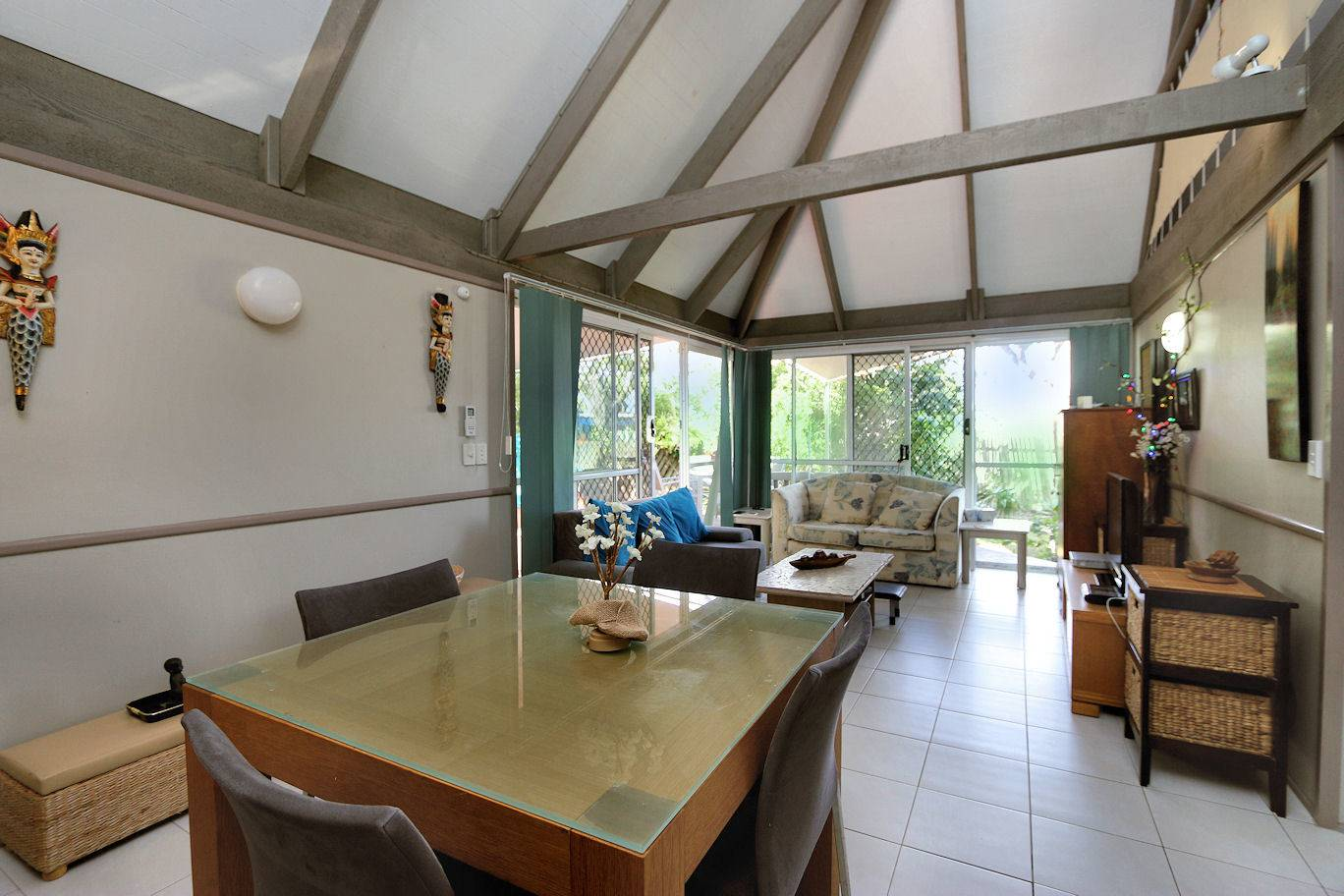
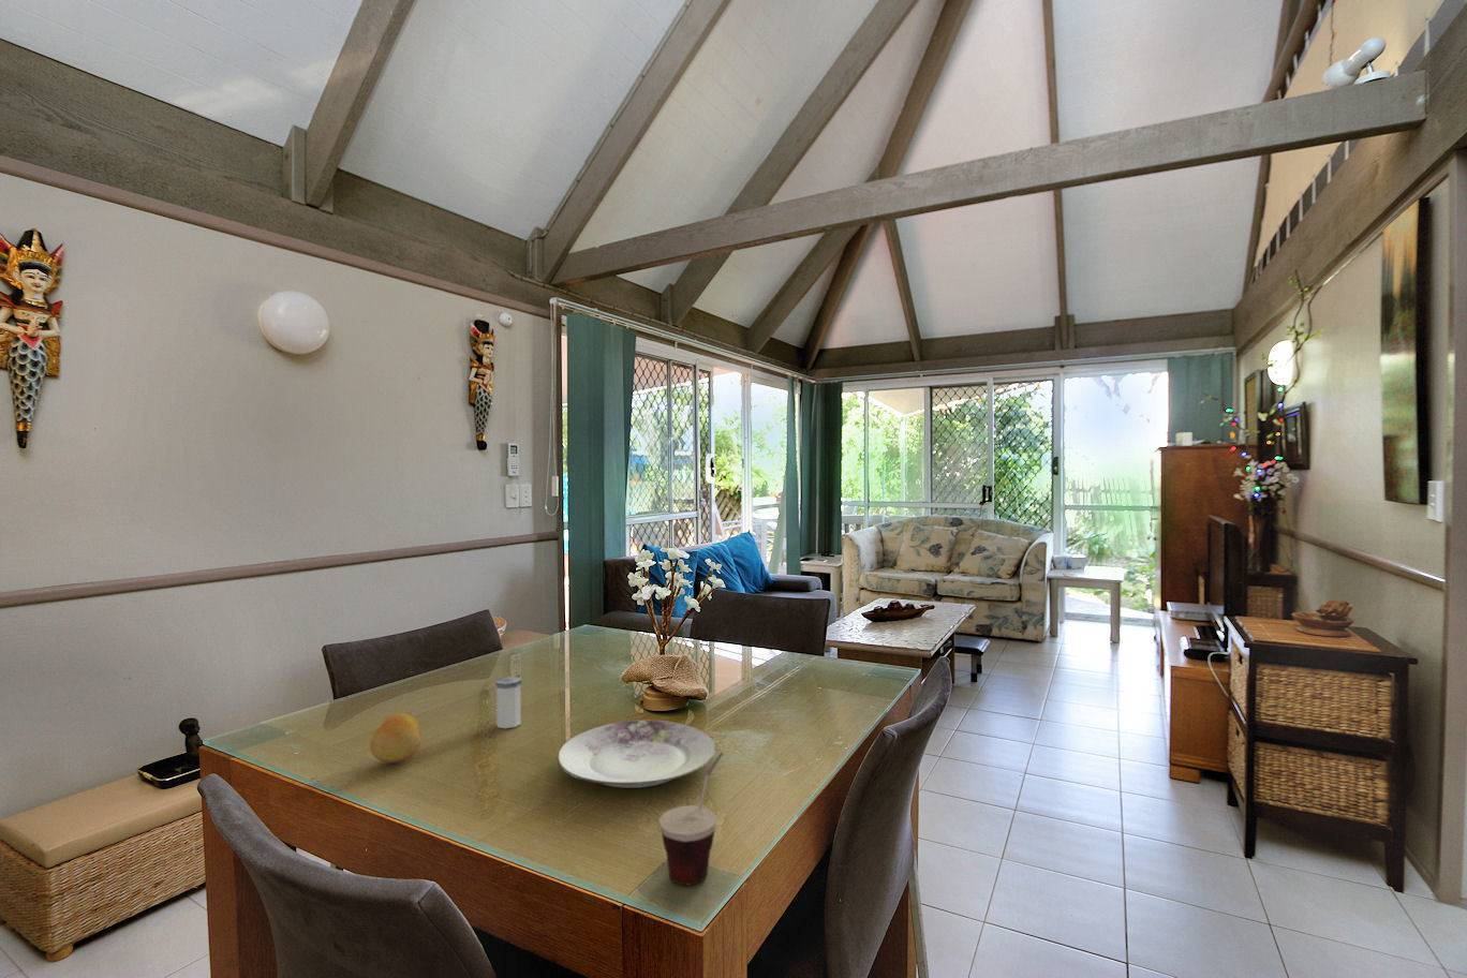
+ plate (637, 756)
+ salt shaker (509, 702)
+ cup (700, 816)
+ fruit (396, 739)
